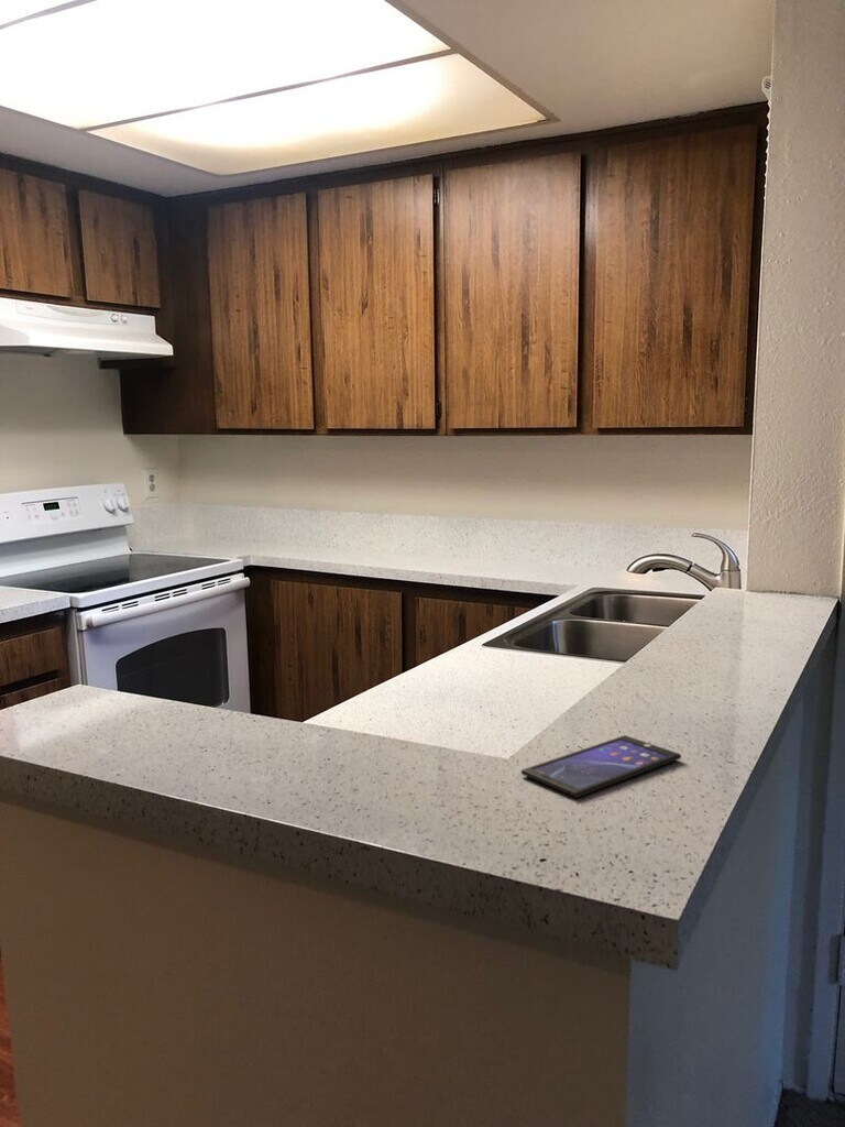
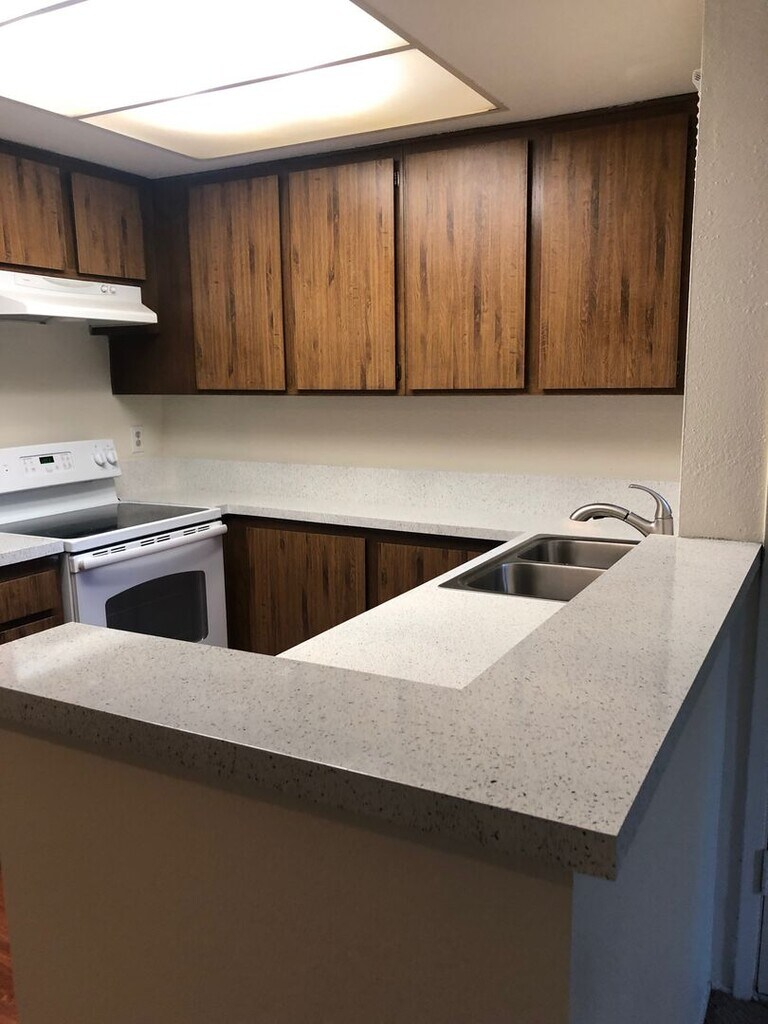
- smartphone (602, 764)
